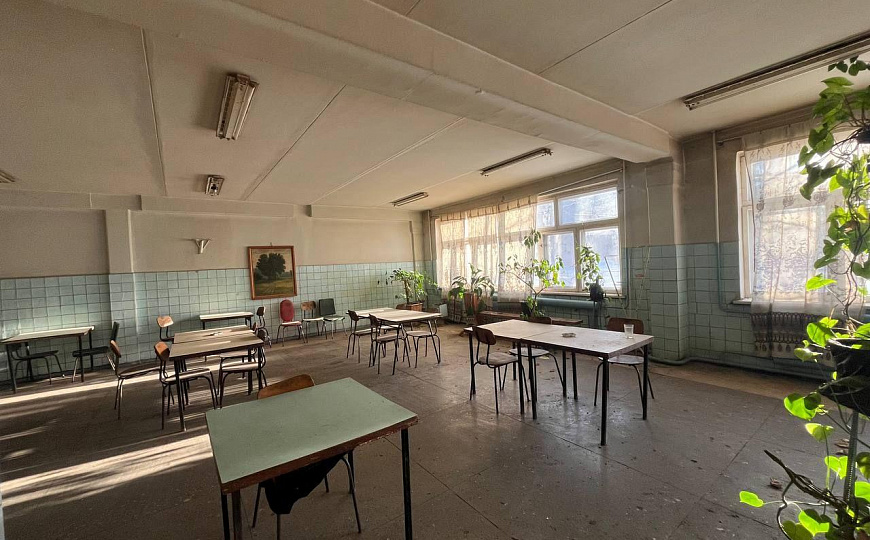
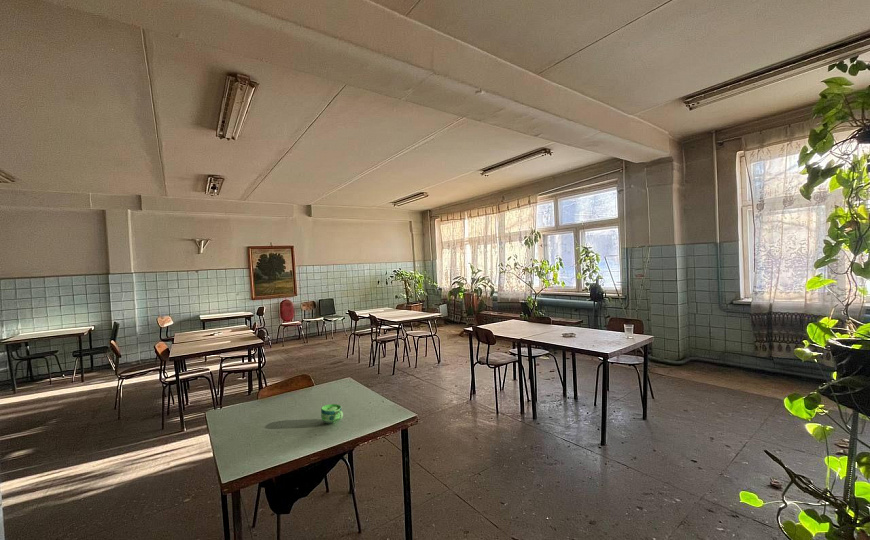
+ cup (334, 414)
